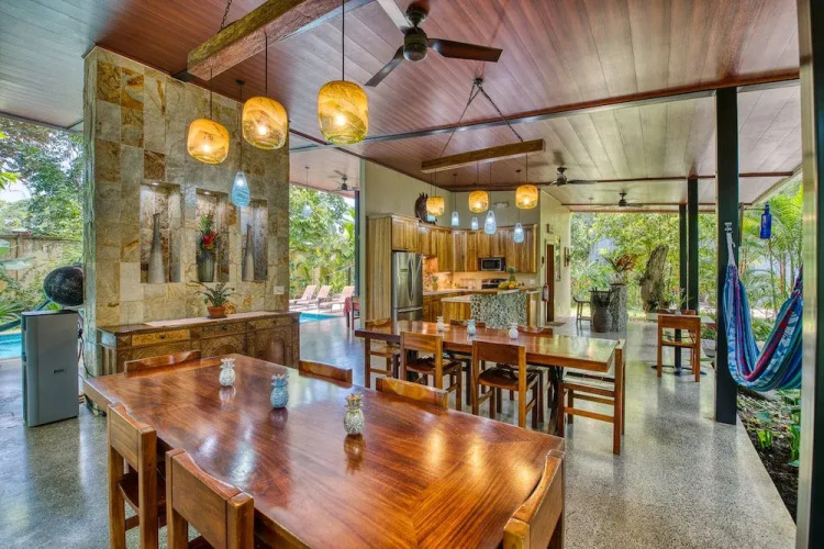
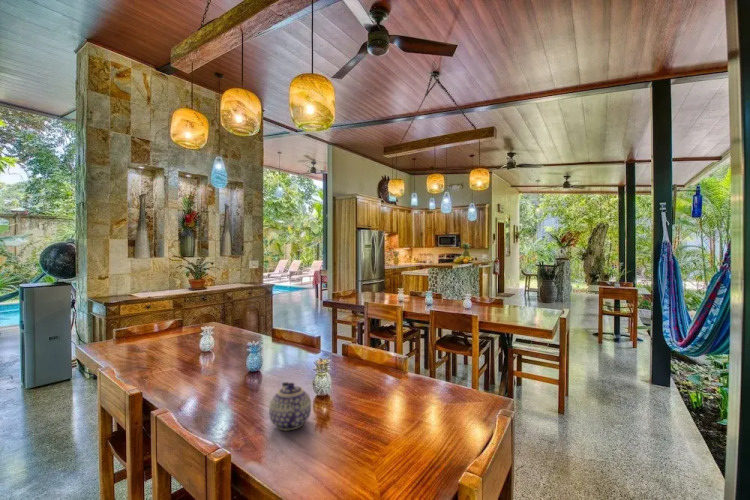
+ teapot (290, 403)
